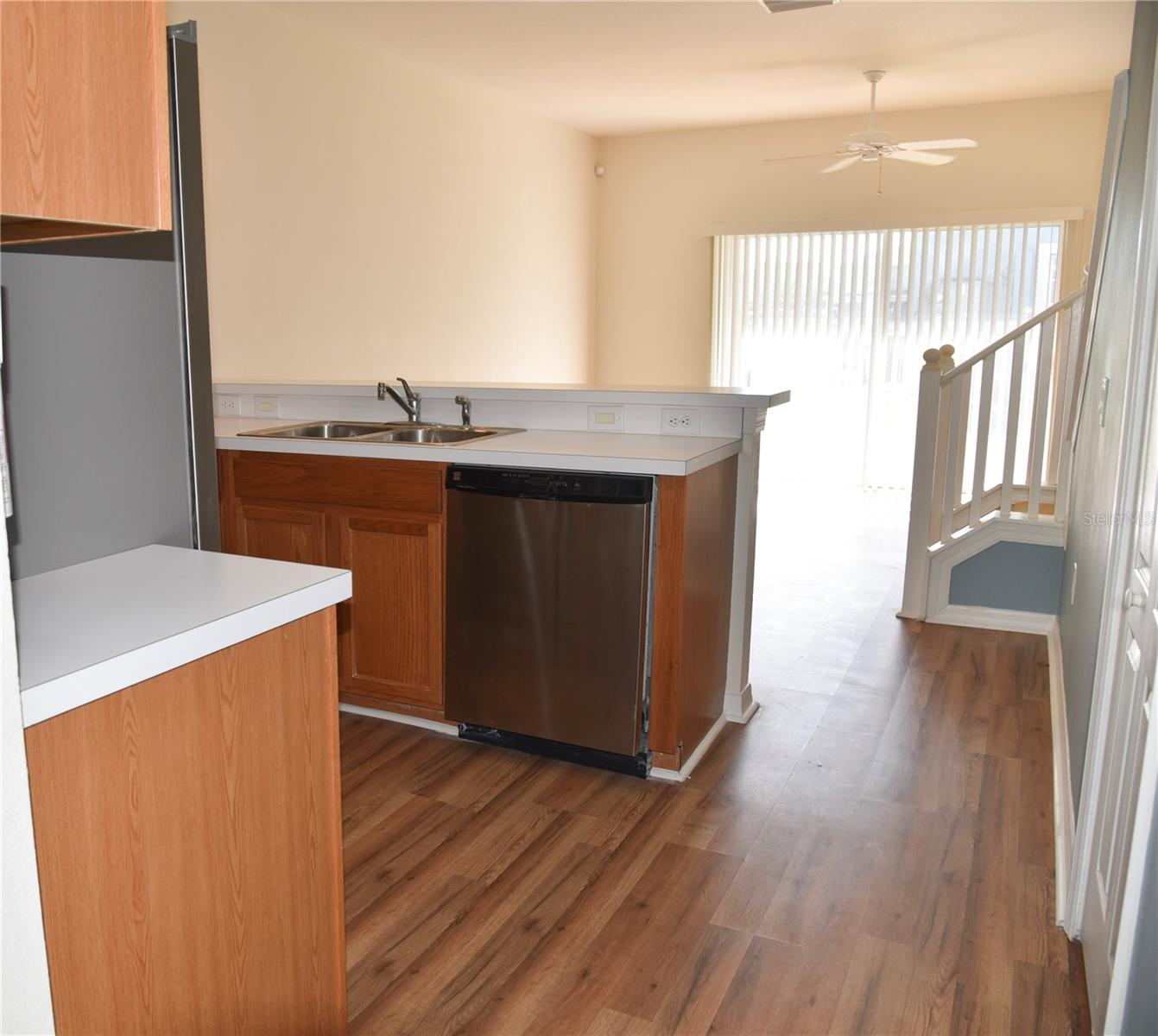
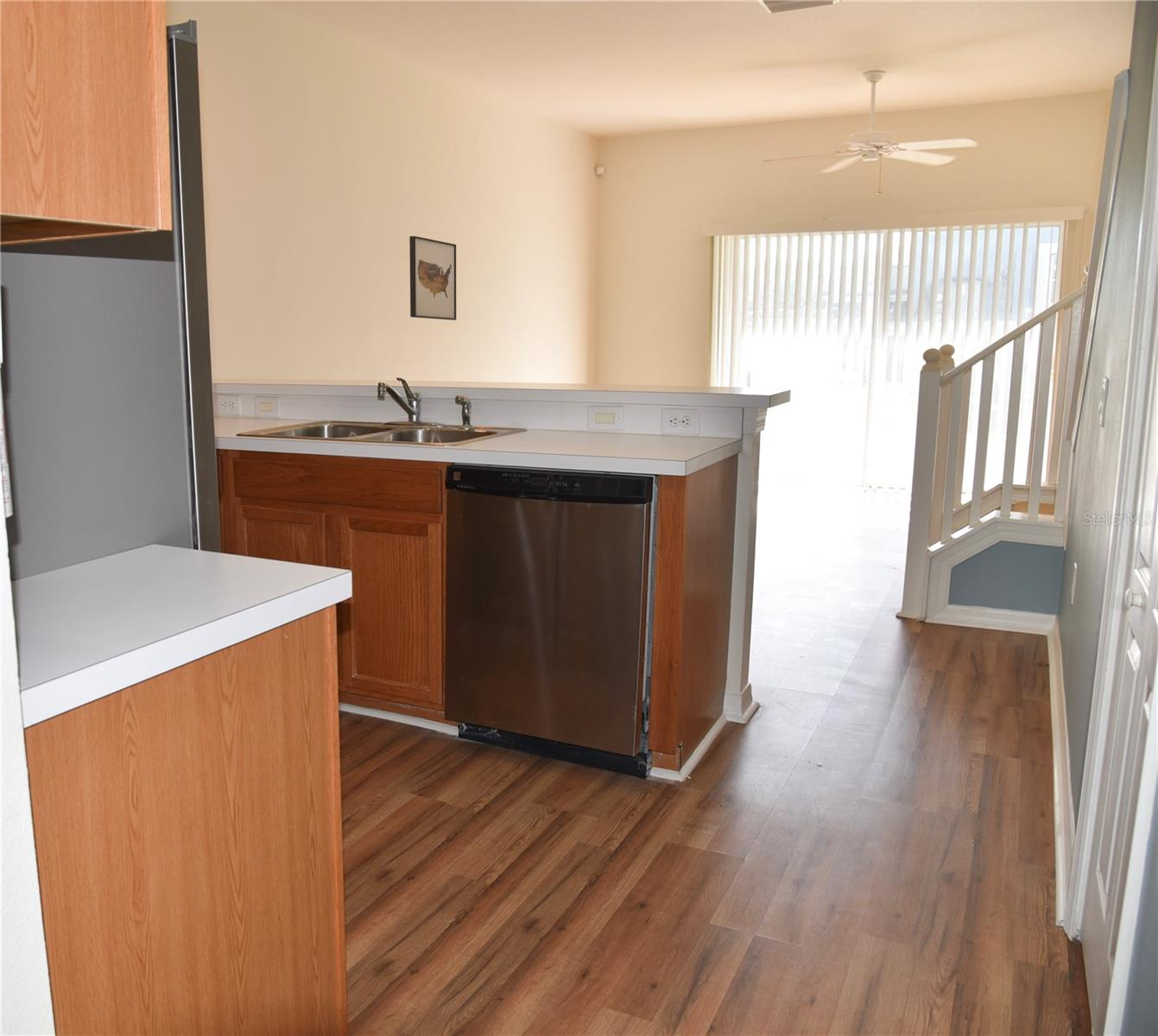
+ wall art (433, 280)
